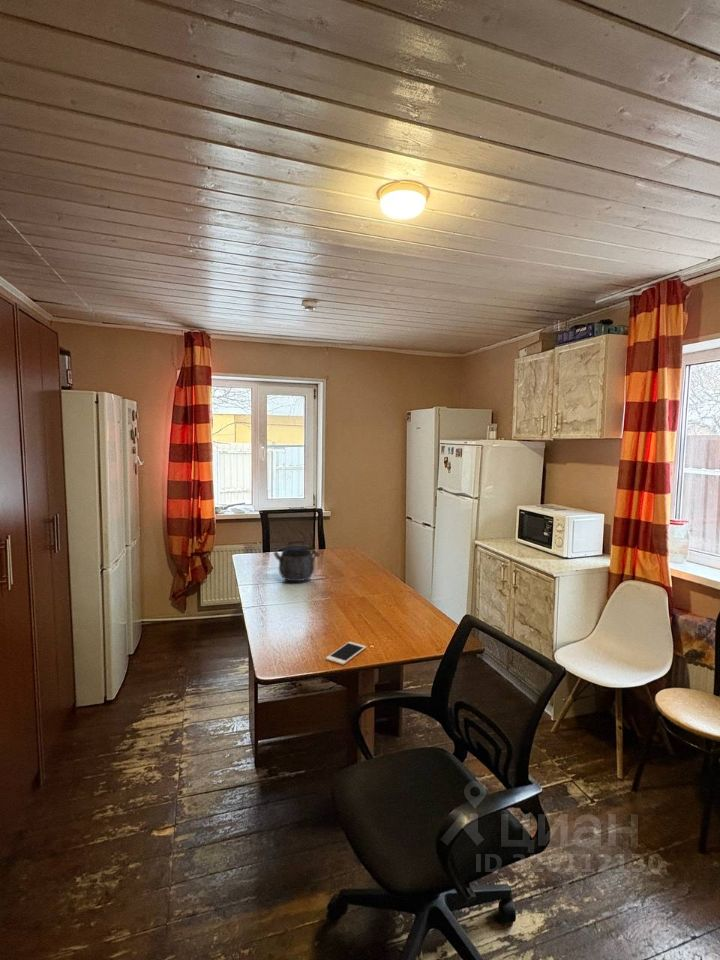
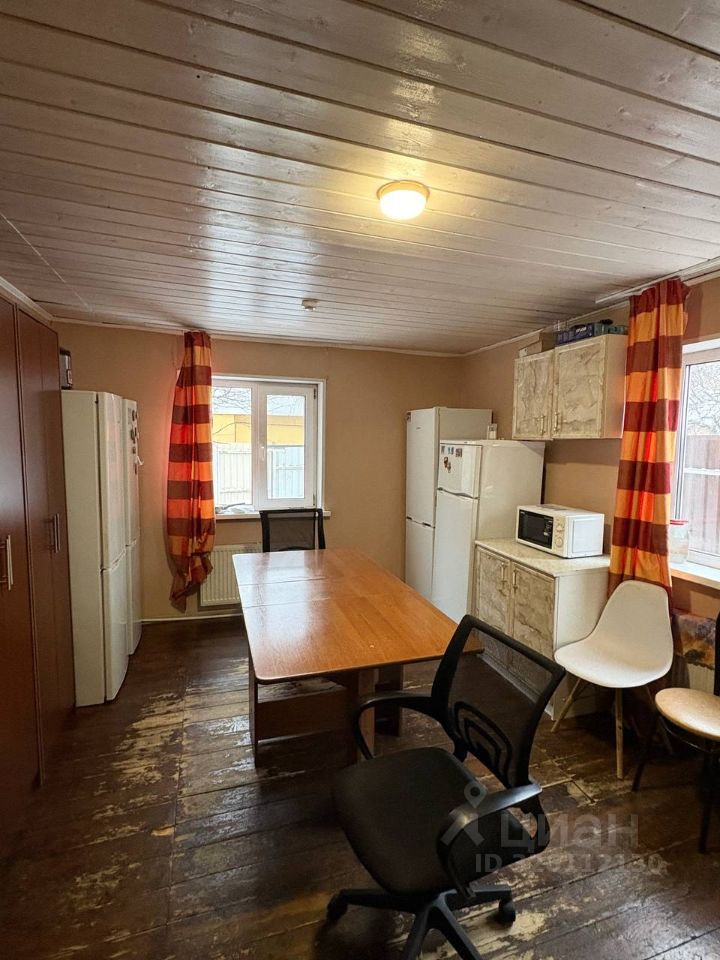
- kettle (296, 560)
- cell phone (346, 652)
